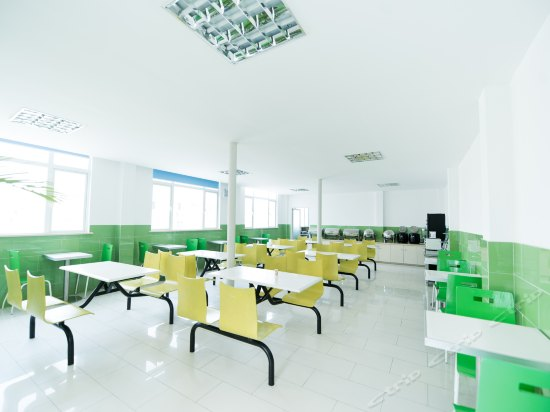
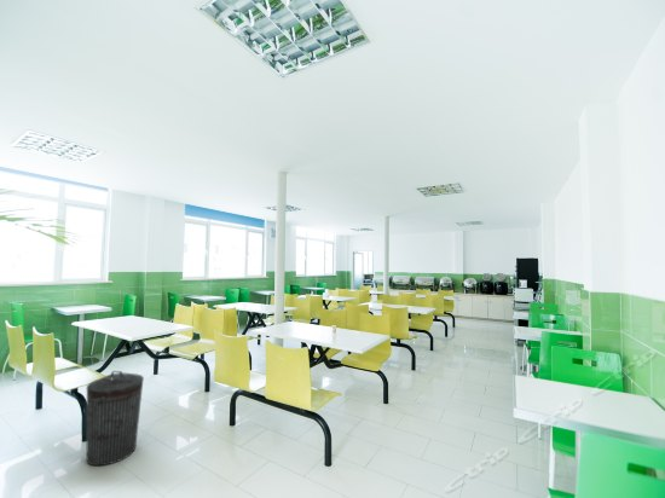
+ trash can (114, 411)
